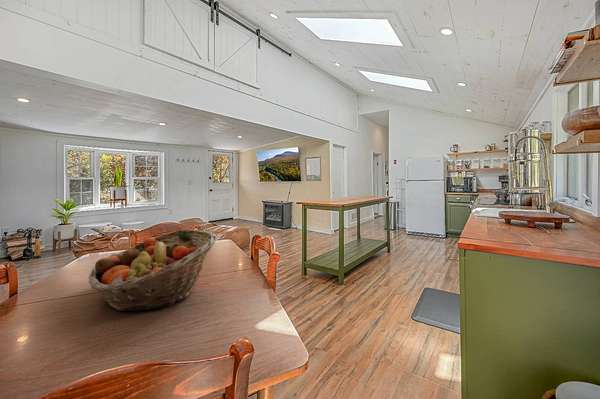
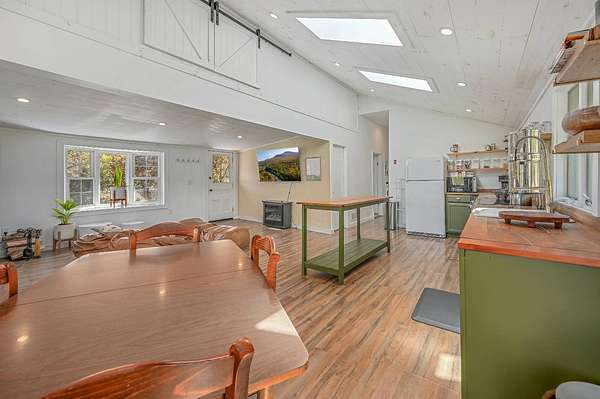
- fruit basket (157, 263)
